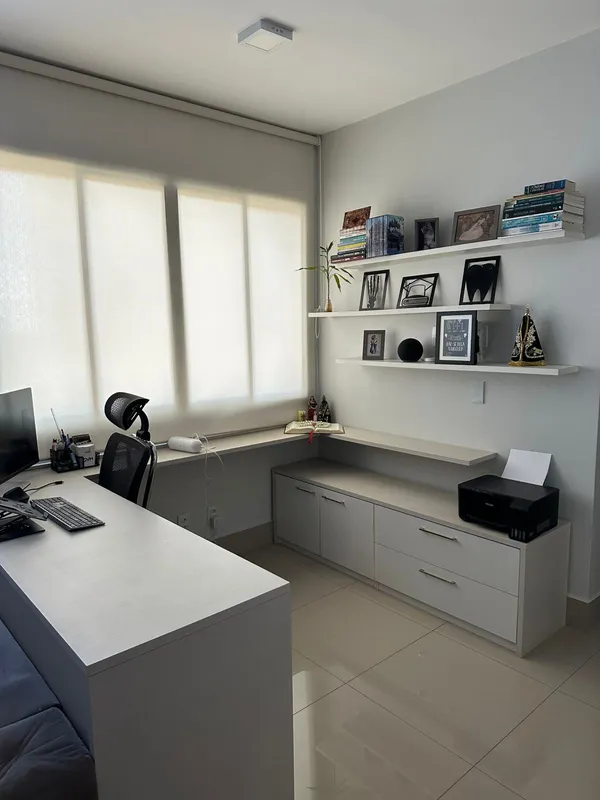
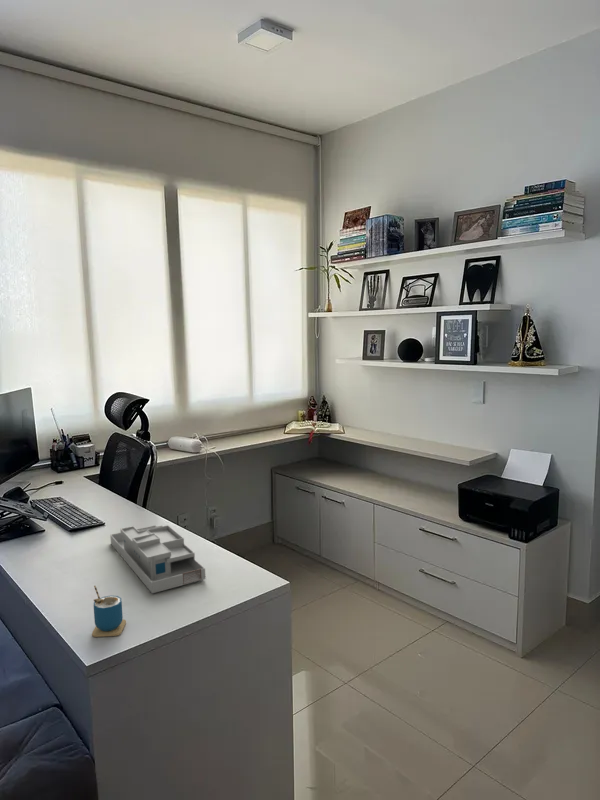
+ desk organizer (153, 547)
+ cup (107, 606)
